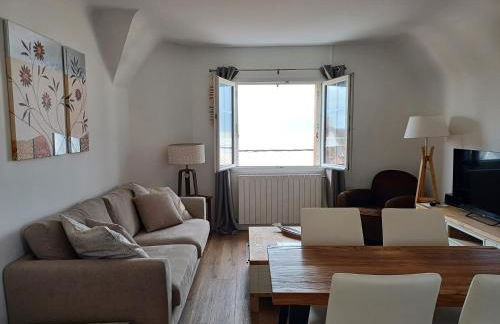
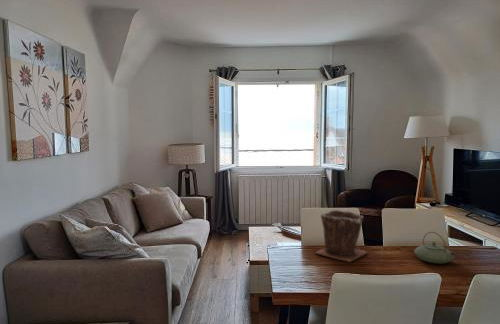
+ plant pot (341, 233)
+ teapot (435, 246)
